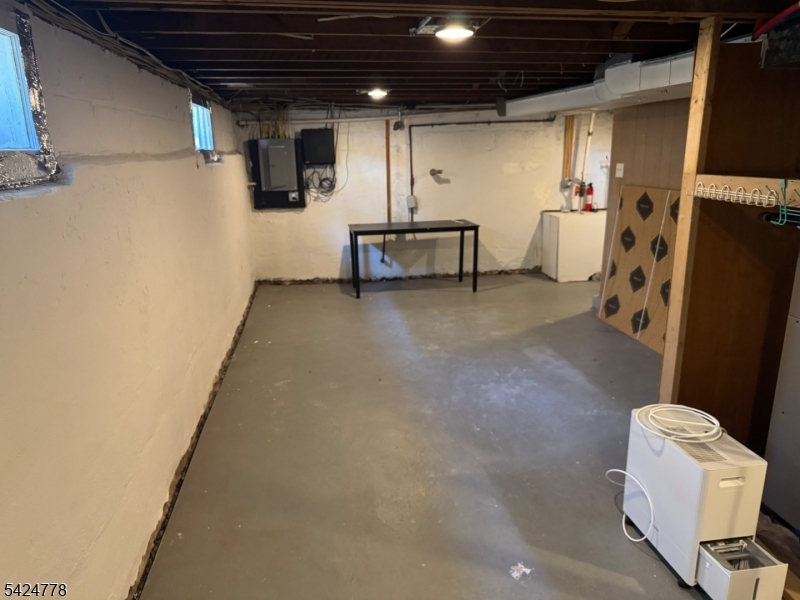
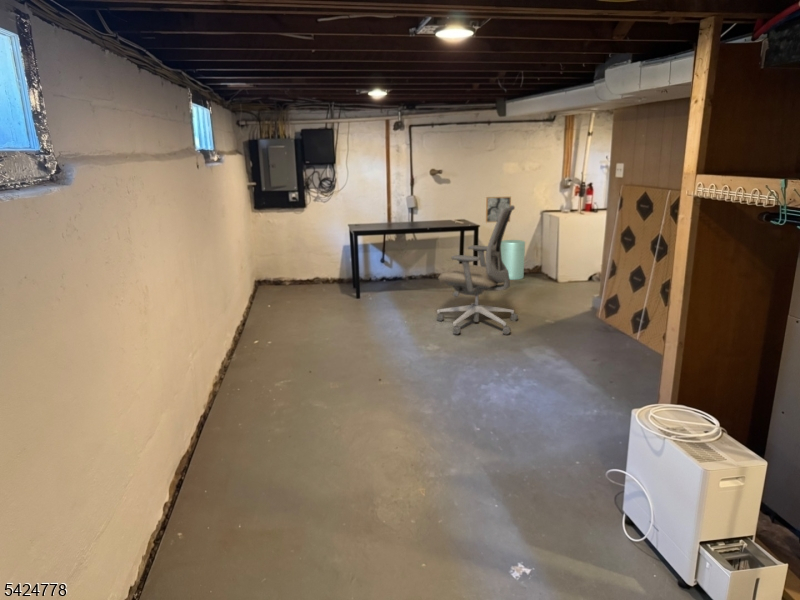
+ office chair (475, 266)
+ wall art (498, 209)
+ trash can (510, 259)
